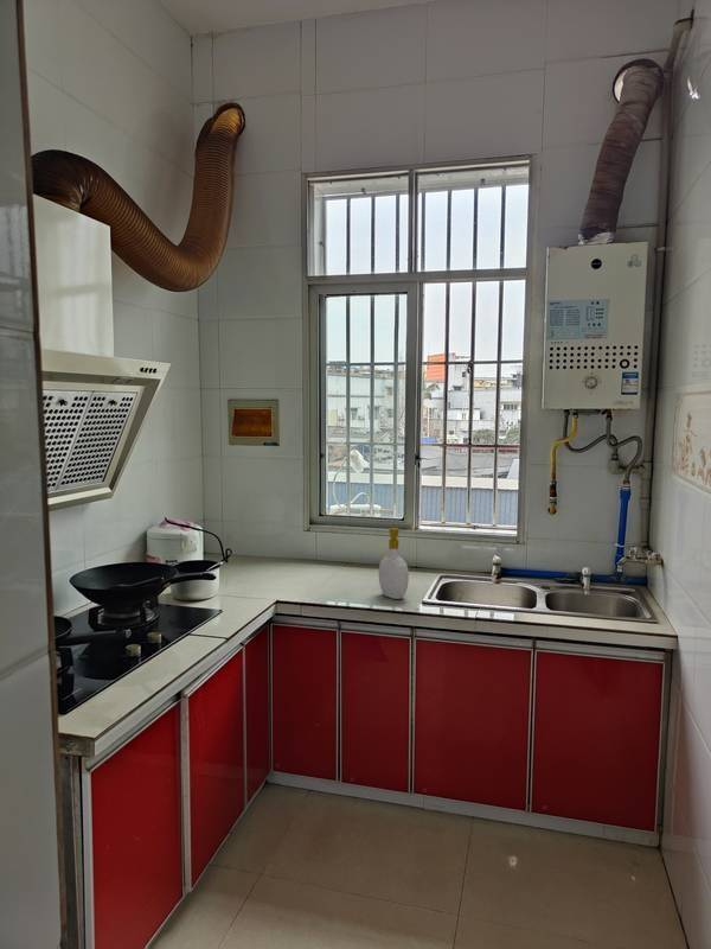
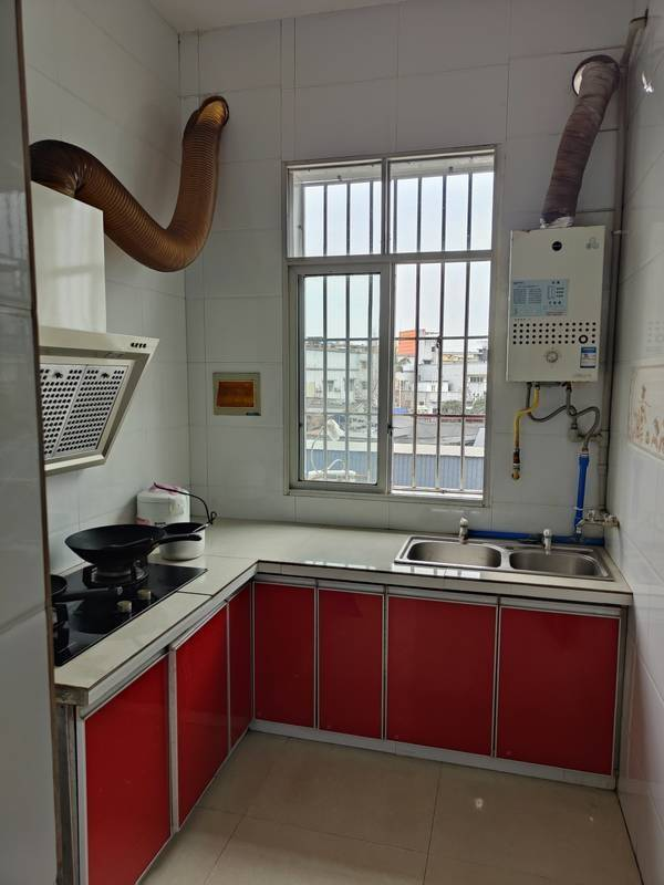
- soap bottle (393, 562)
